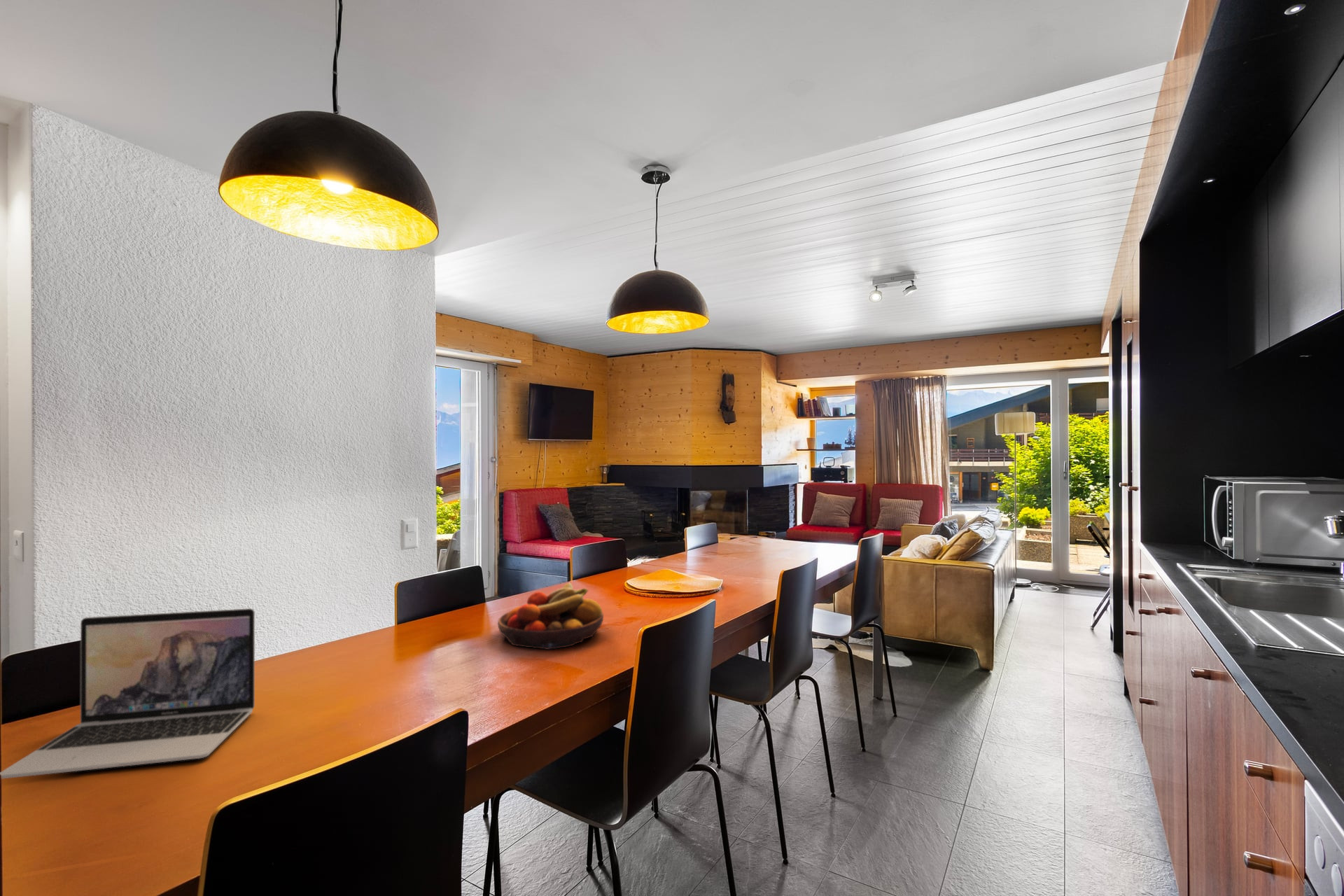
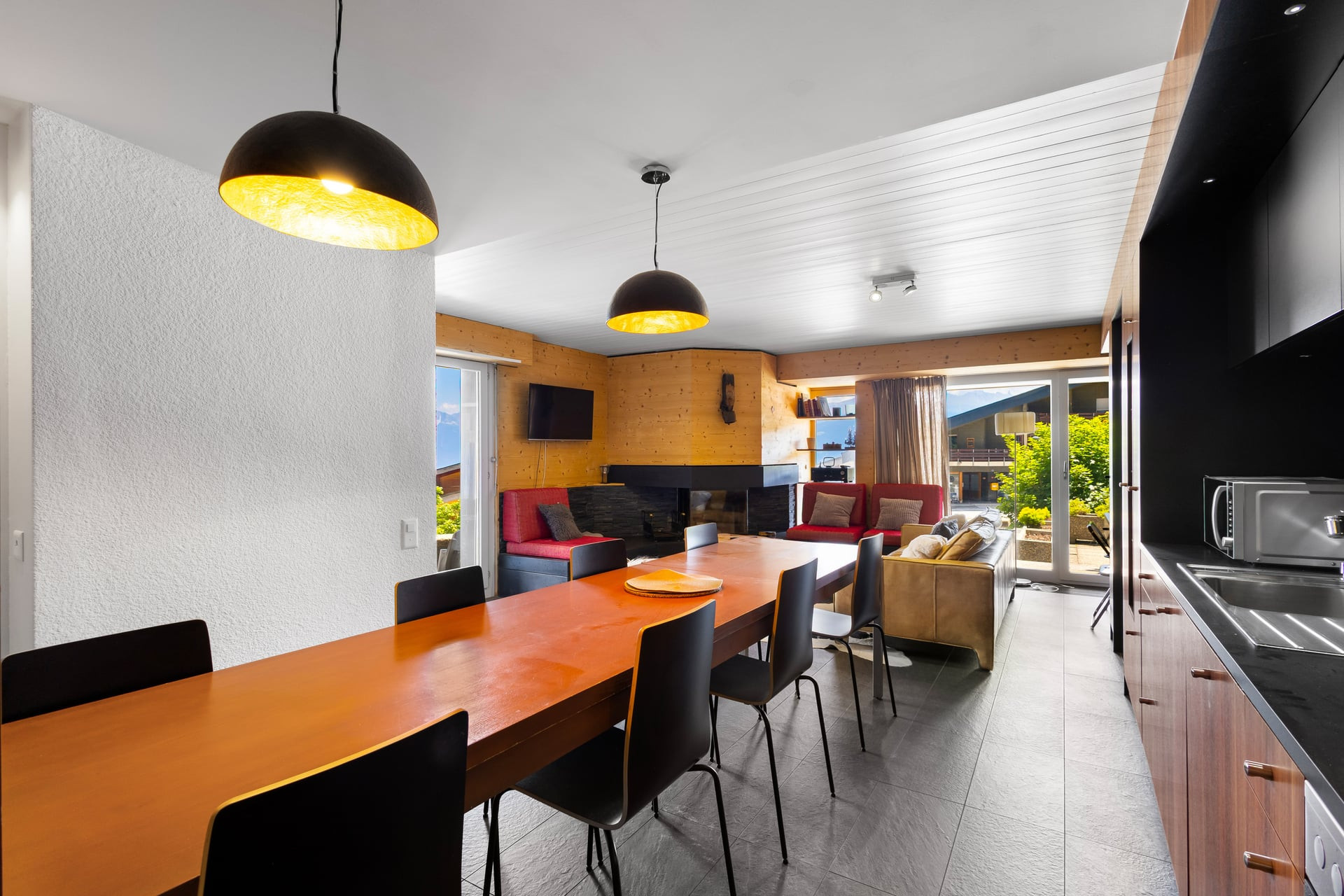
- fruit bowl (551, 611)
- laptop (140, 685)
